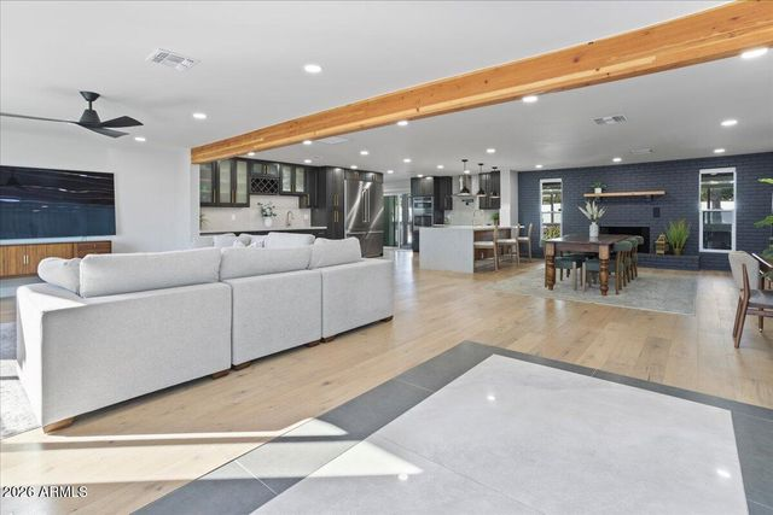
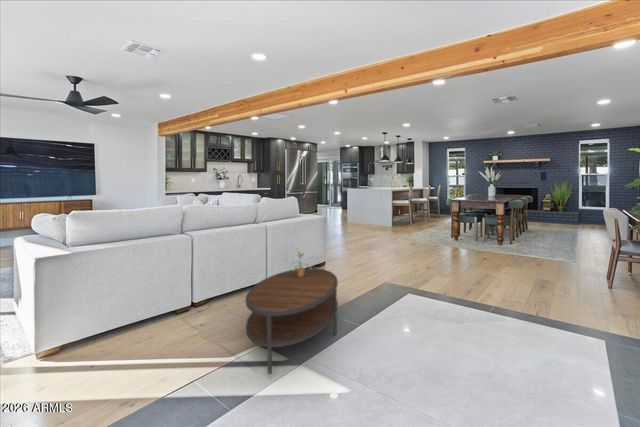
+ potted plant (300, 261)
+ coffee table (296, 308)
